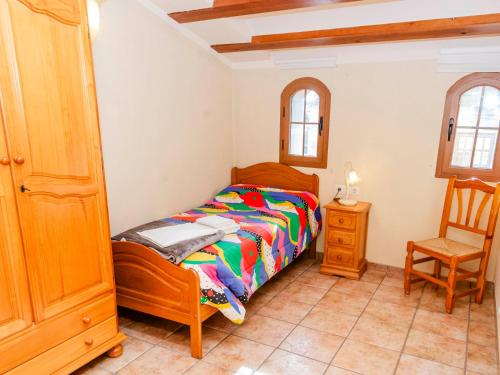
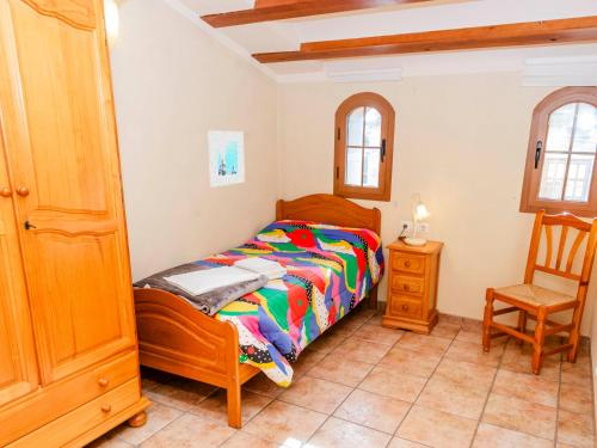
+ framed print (227, 158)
